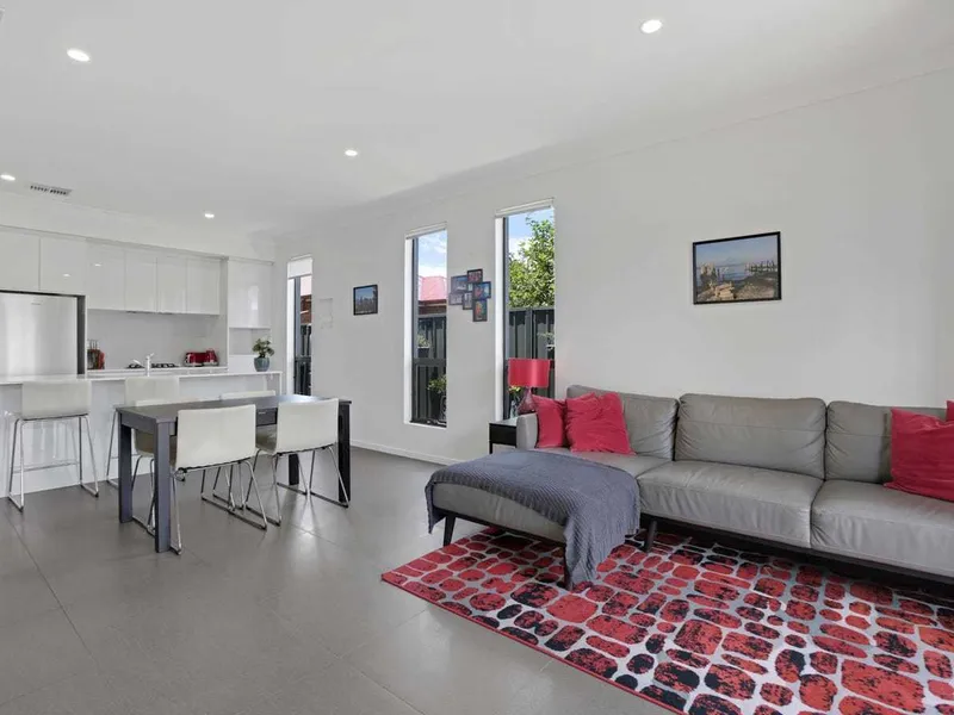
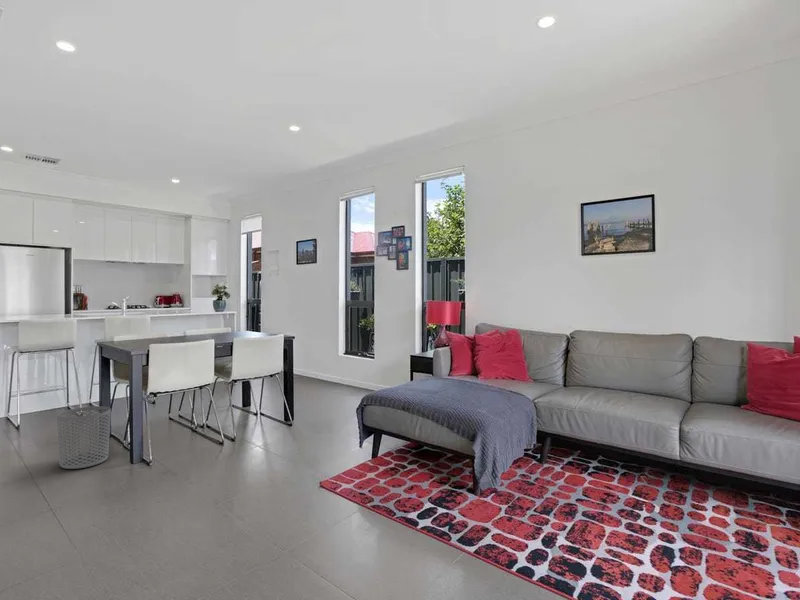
+ waste bin (84, 436)
